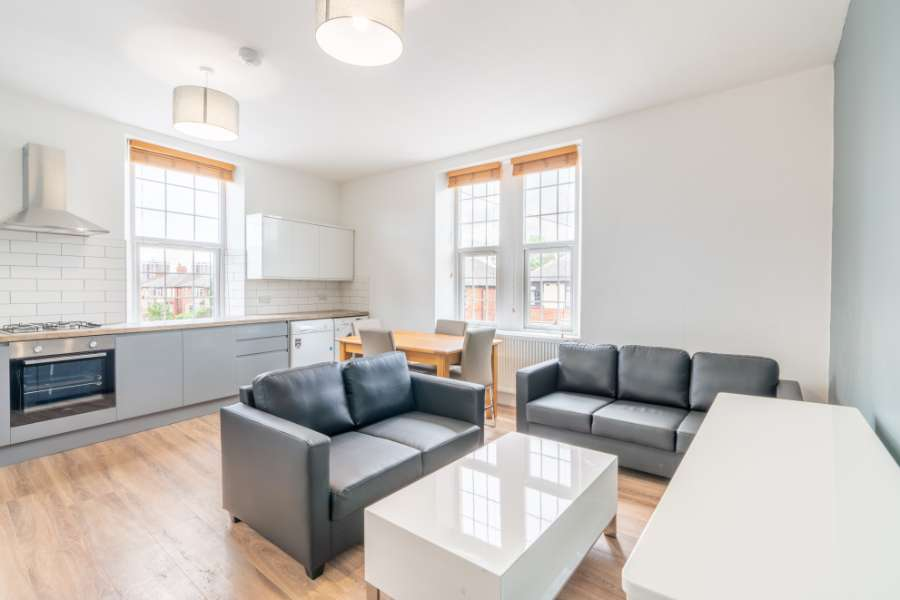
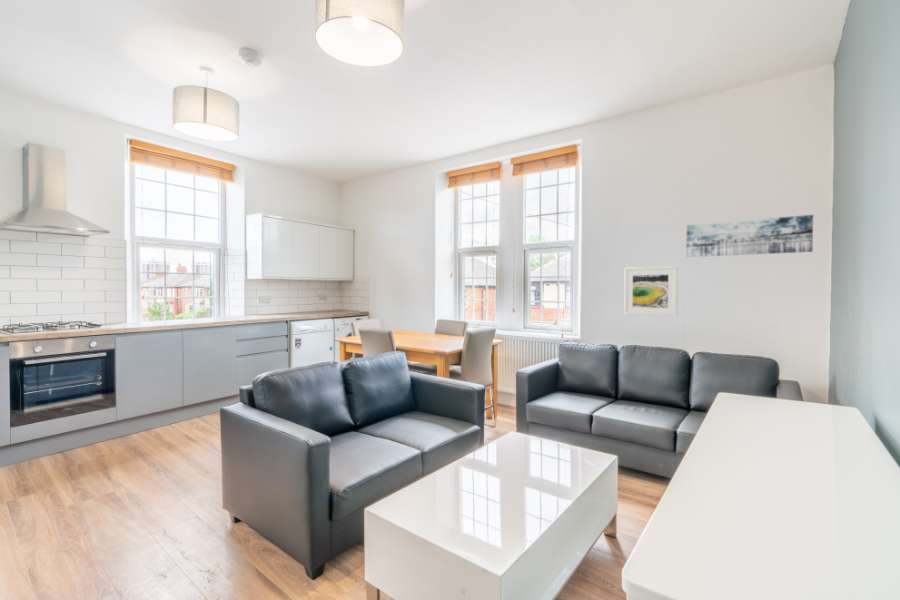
+ wall art (745, 237)
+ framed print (650, 291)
